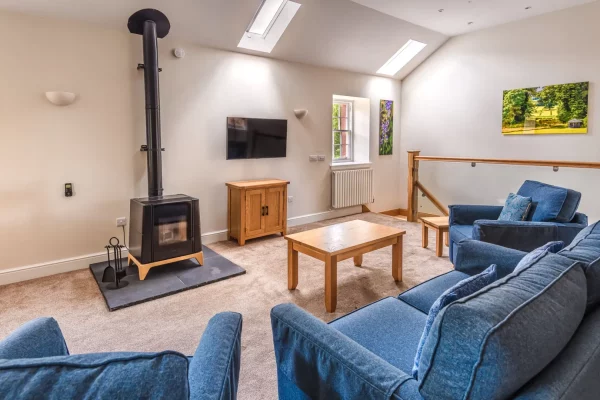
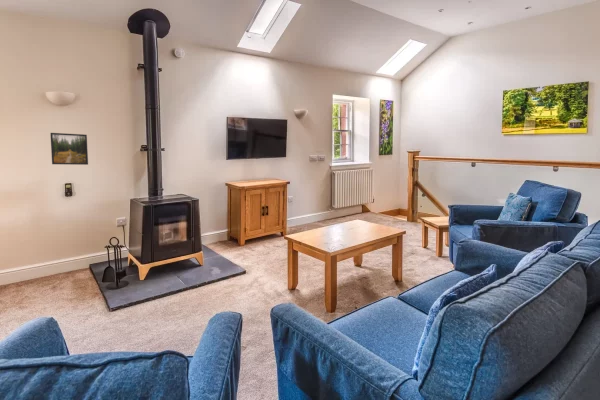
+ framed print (69, 149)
